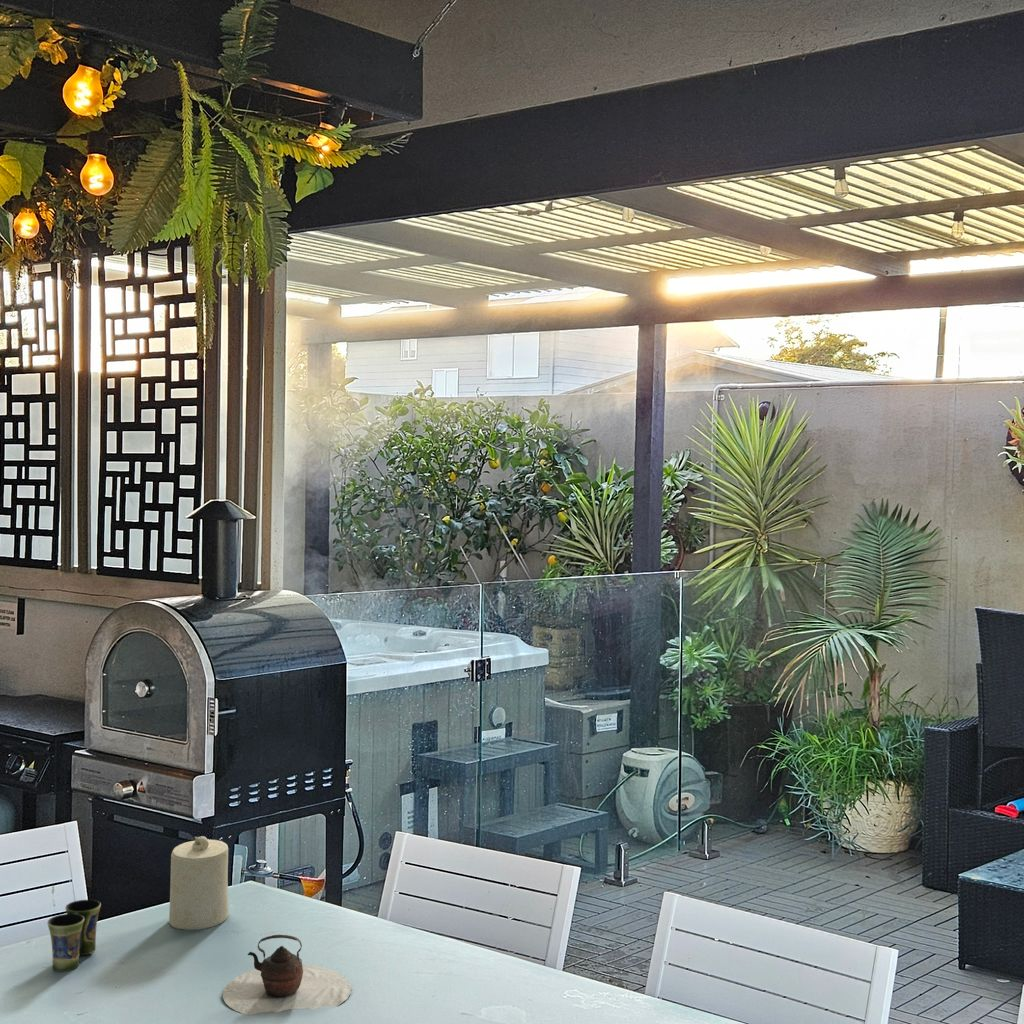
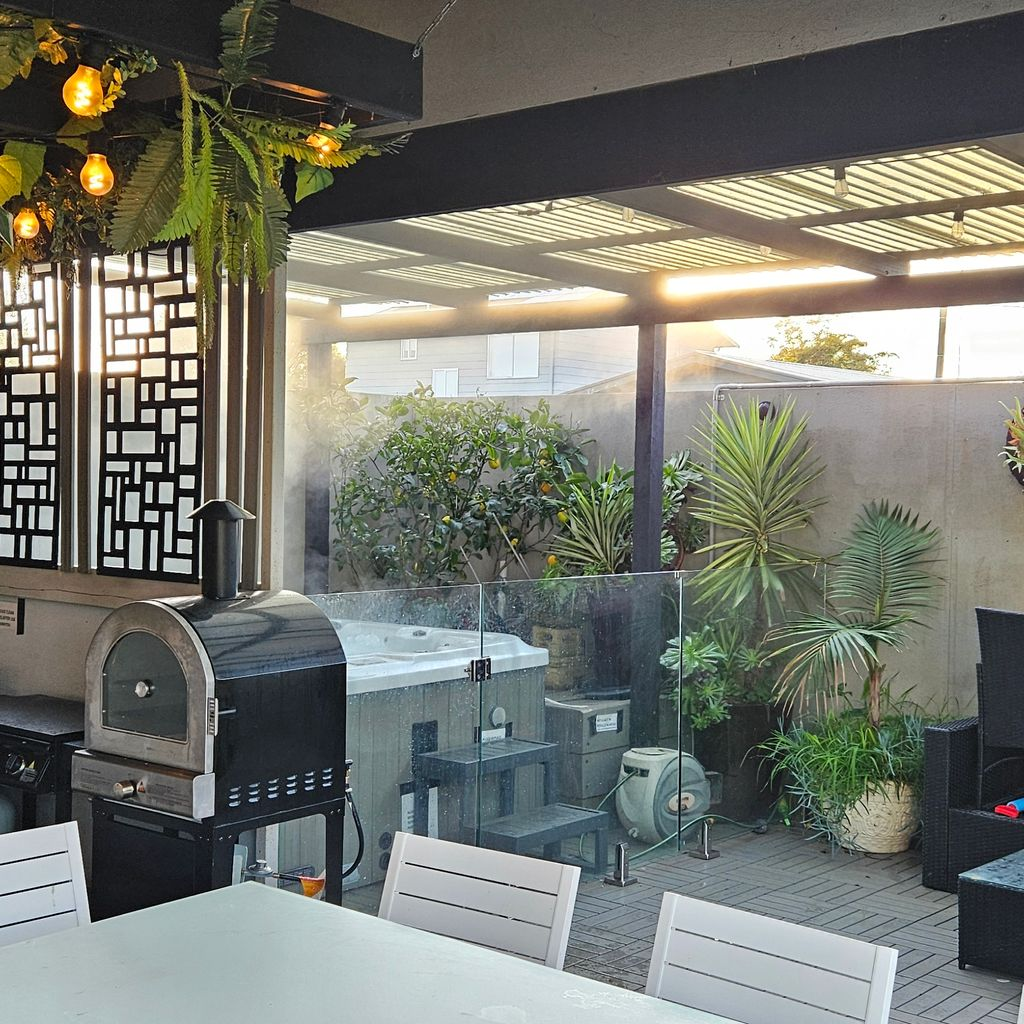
- cup (74, 935)
- teapot (287, 962)
- candle (199, 876)
